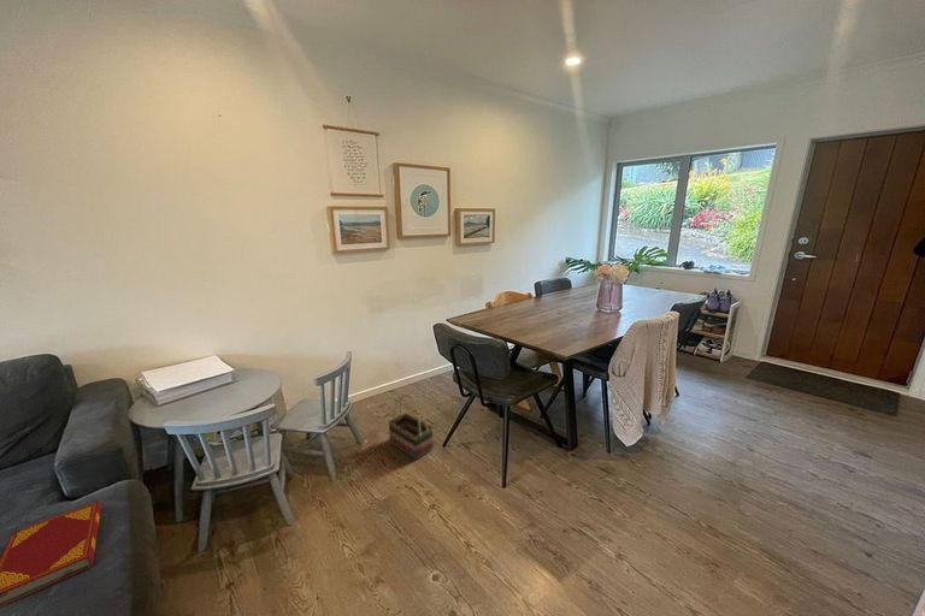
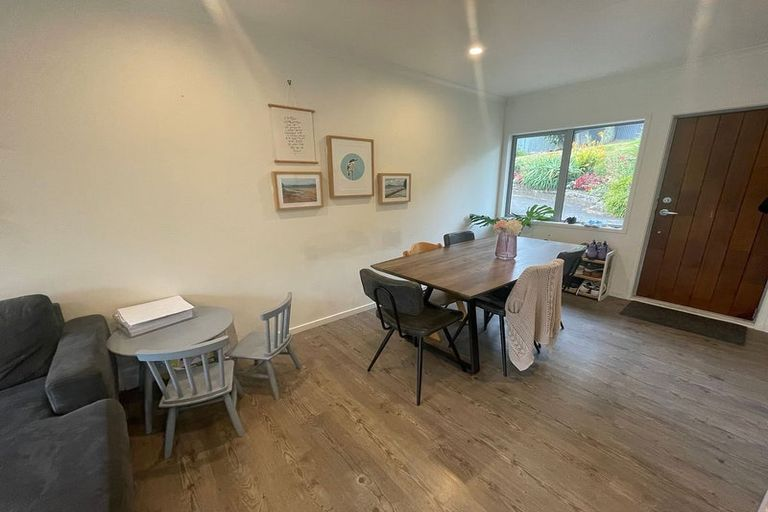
- basket (410, 420)
- hardback book (51, 547)
